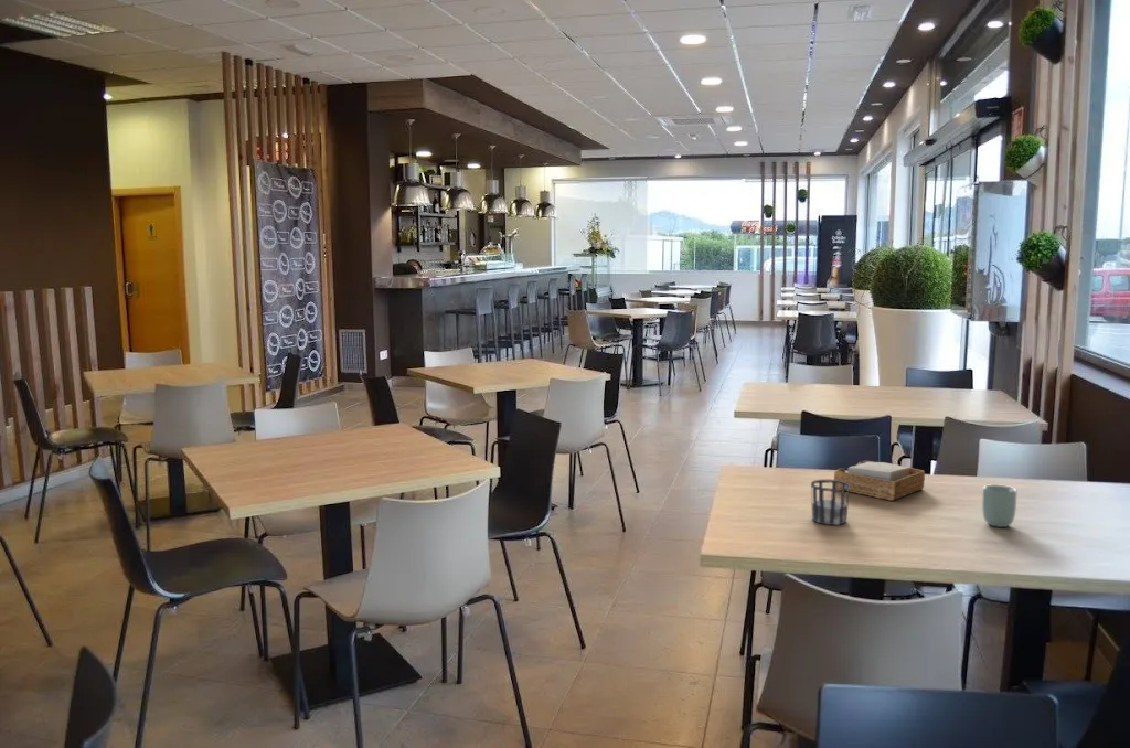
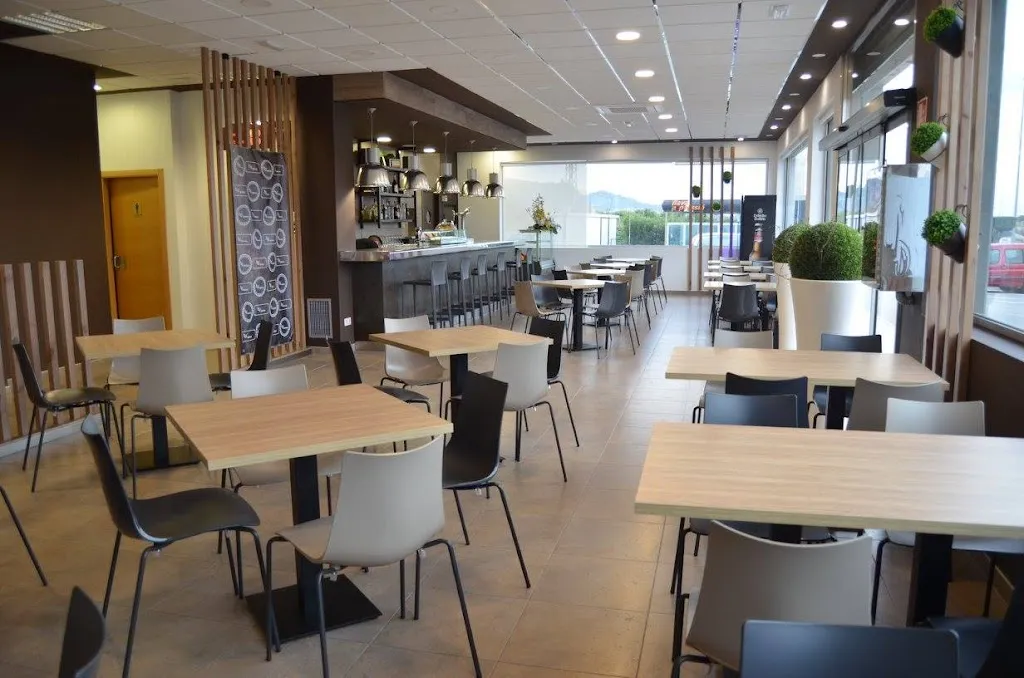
- napkin holder (878, 477)
- cup (830, 502)
- cup (999, 506)
